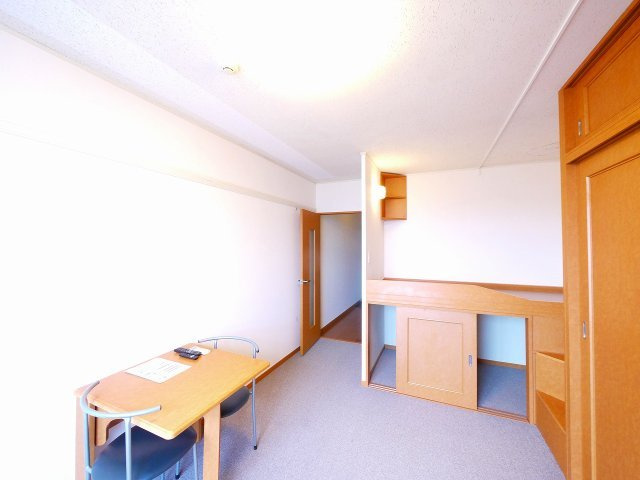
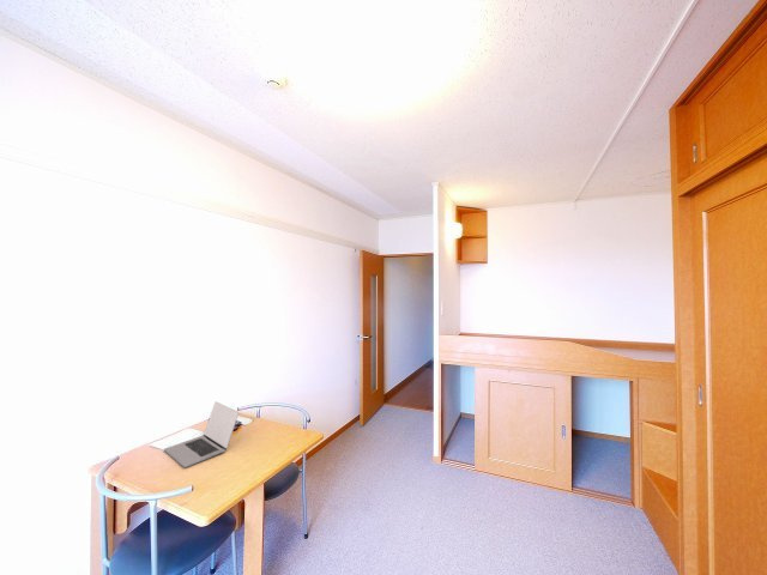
+ laptop (204, 432)
